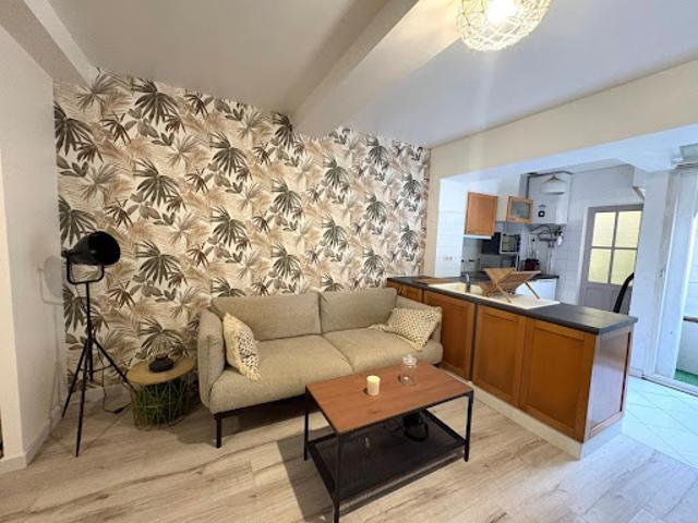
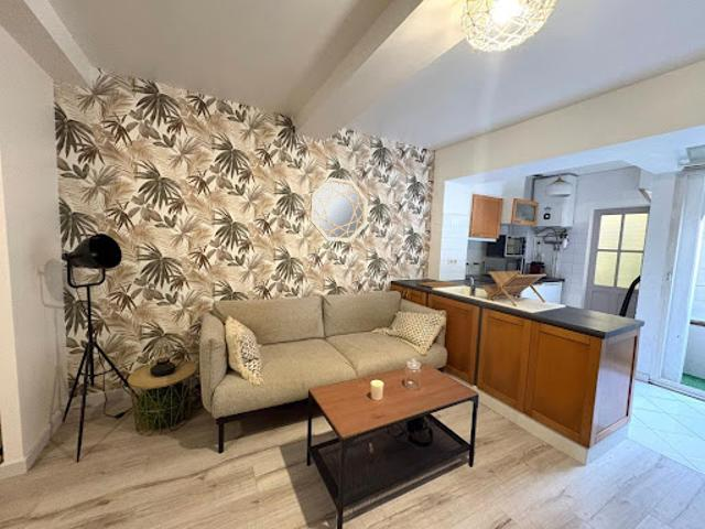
+ home mirror (339, 210)
